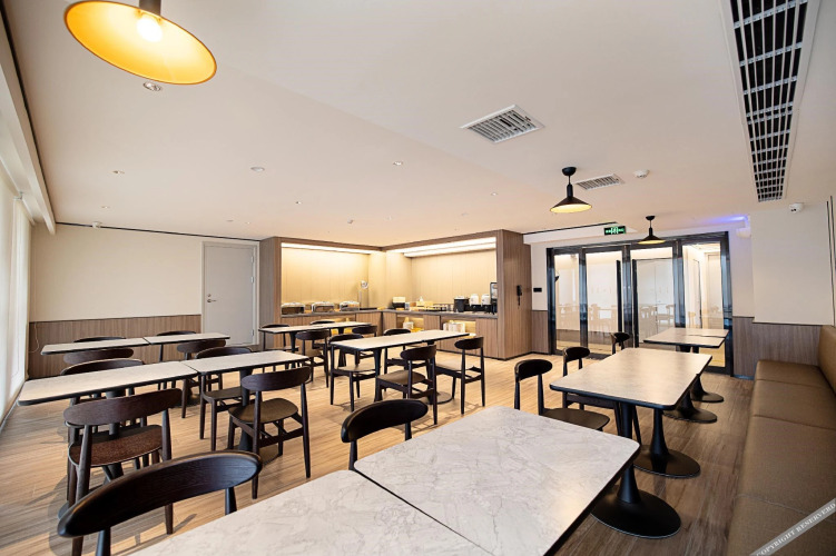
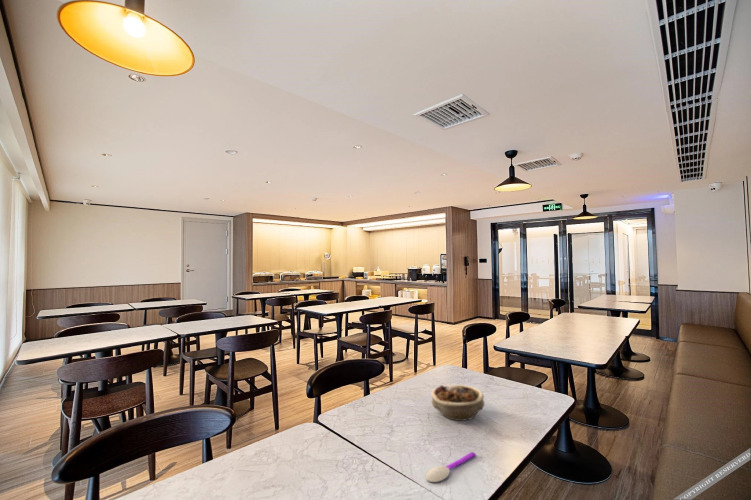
+ succulent planter (457, 399)
+ spoon (452, 464)
